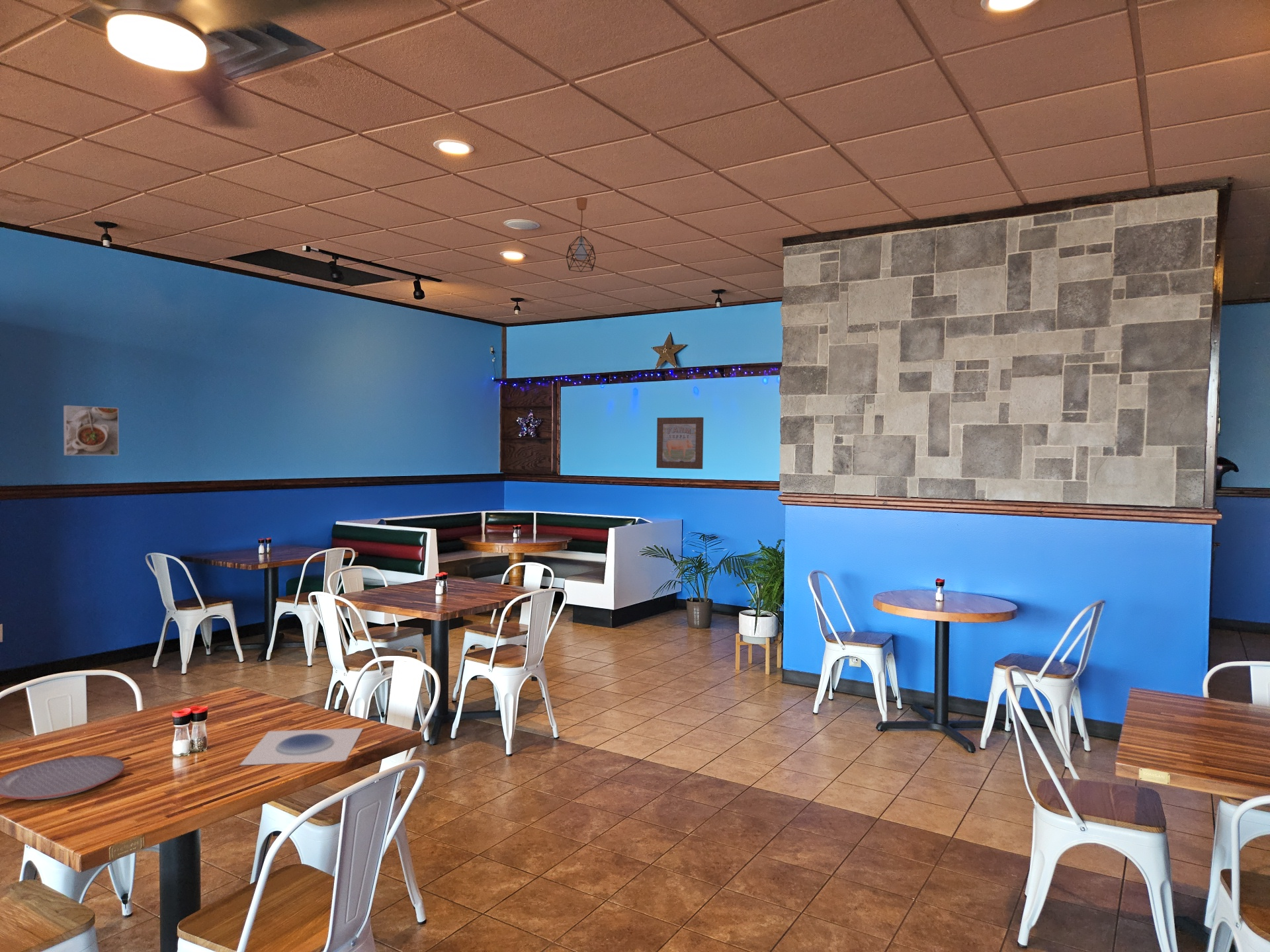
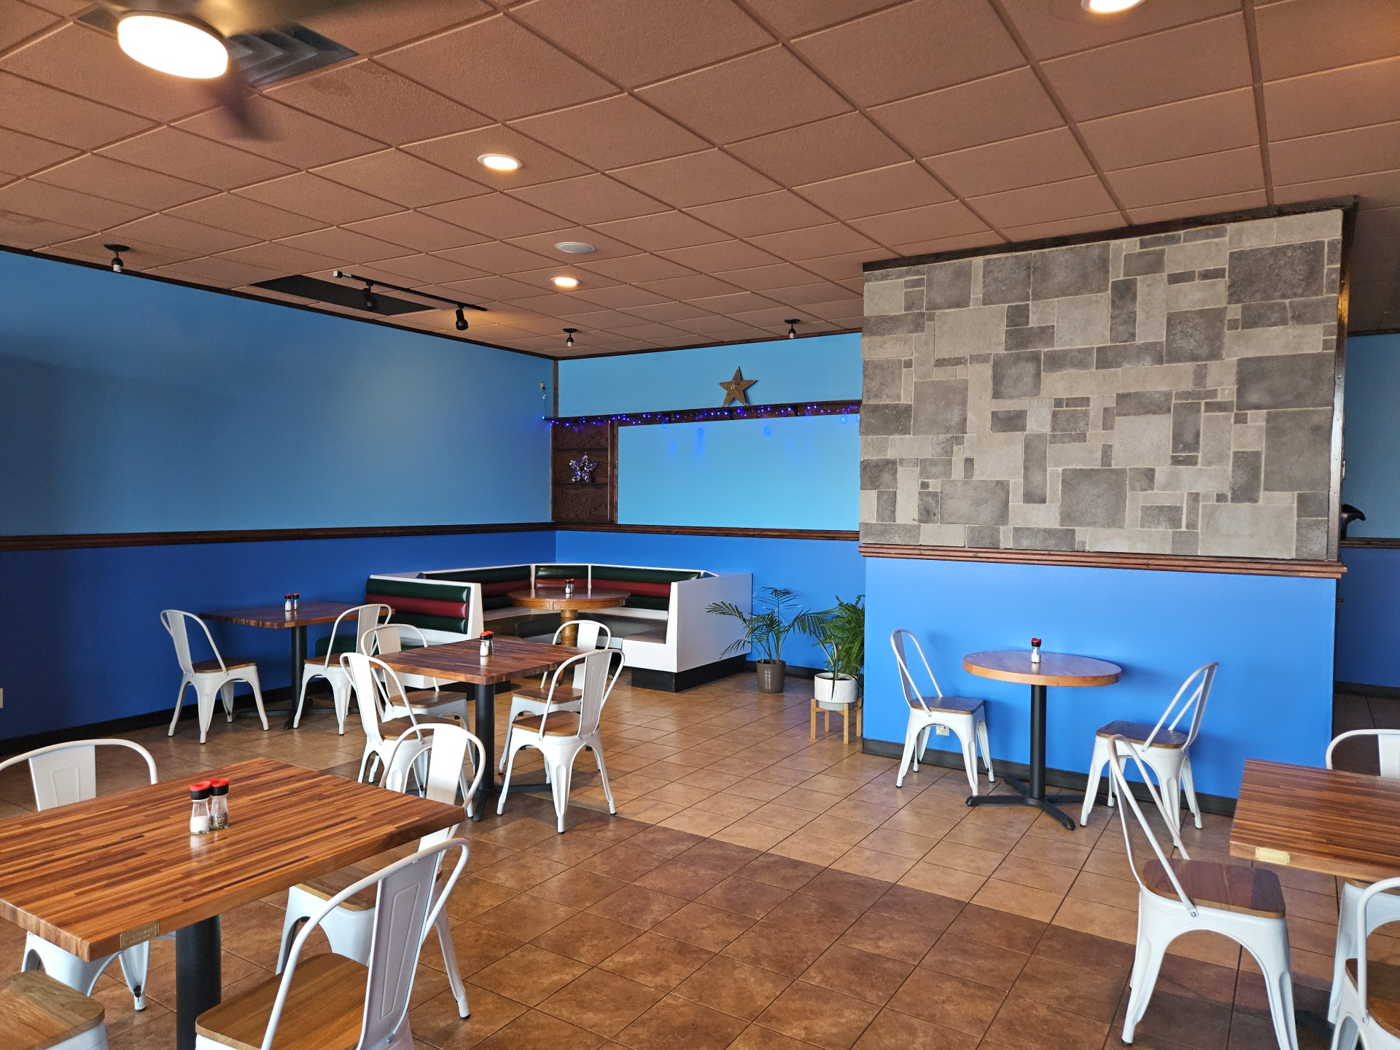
- plate (305, 742)
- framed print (91, 431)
- wall art (679, 443)
- plate (61, 779)
- pendant light (581, 233)
